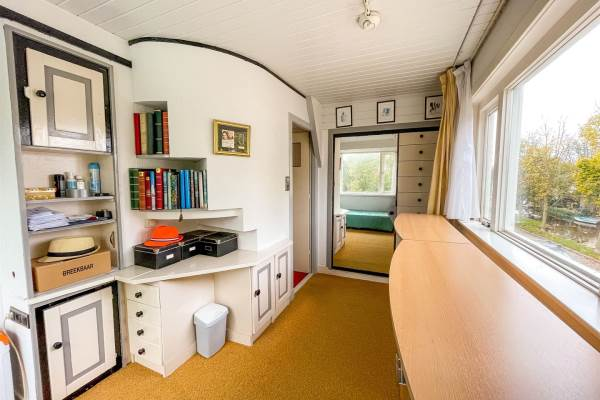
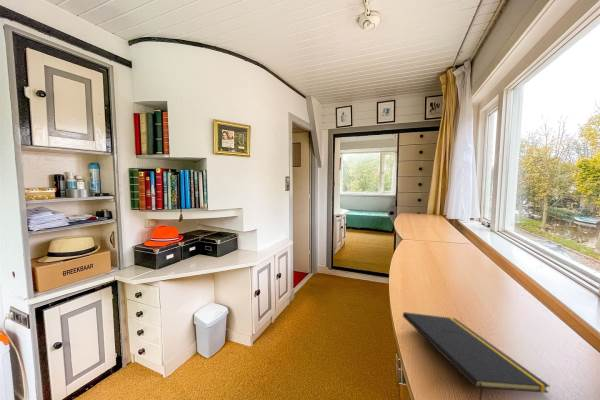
+ notepad (462, 345)
